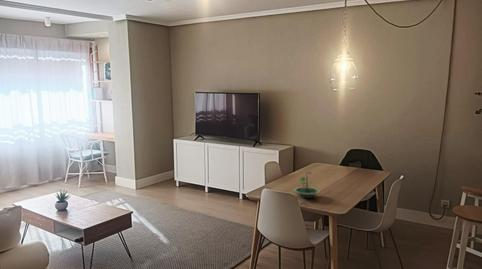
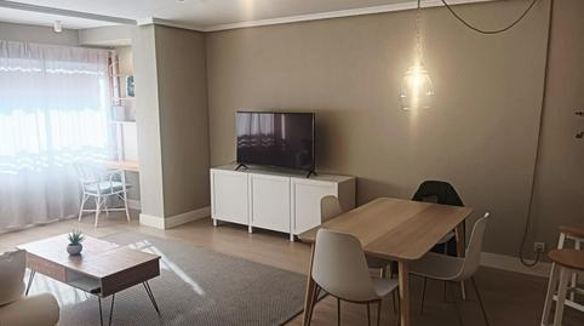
- terrarium (306, 176)
